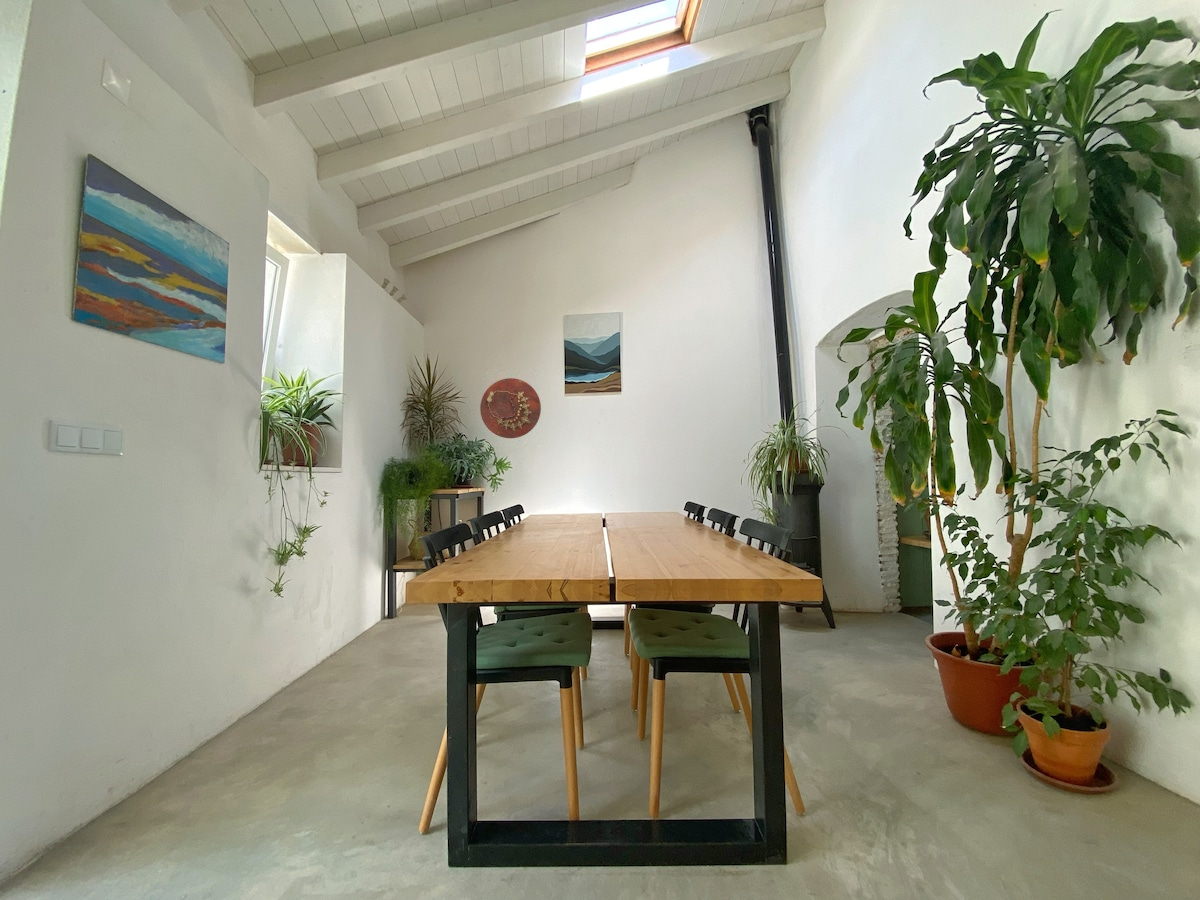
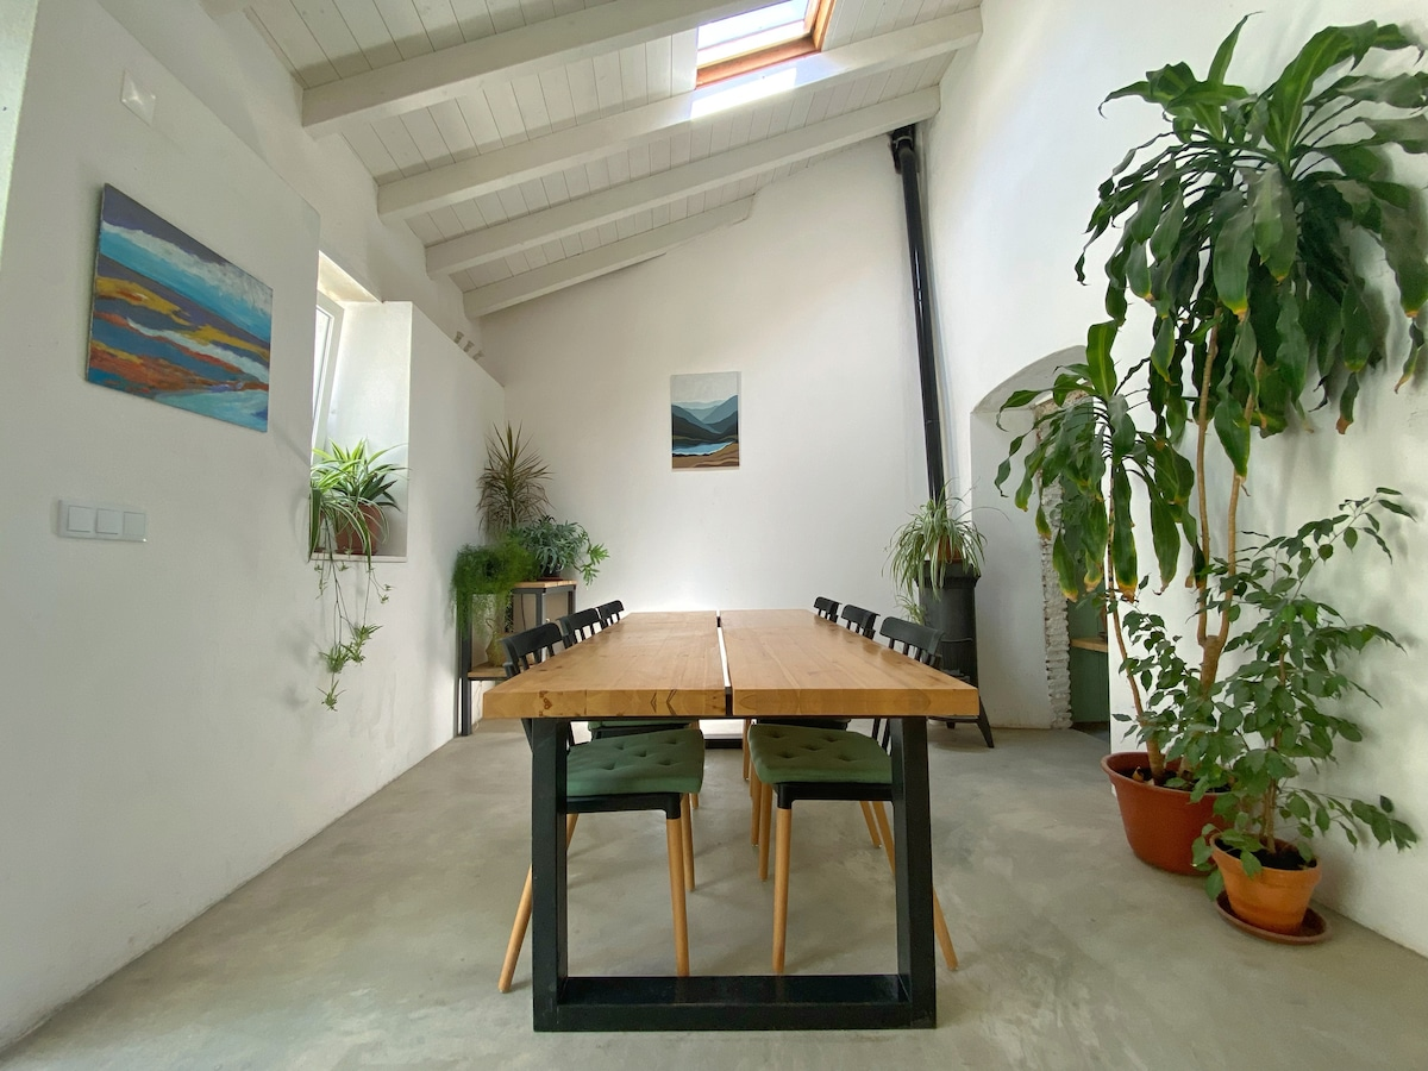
- decorative platter (510, 408)
